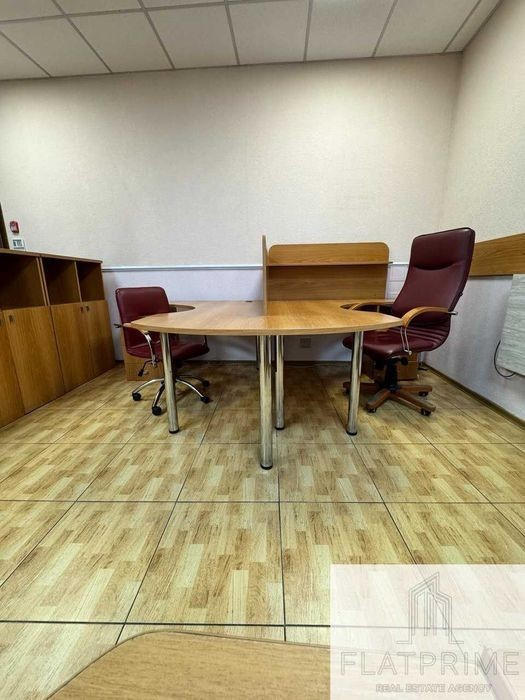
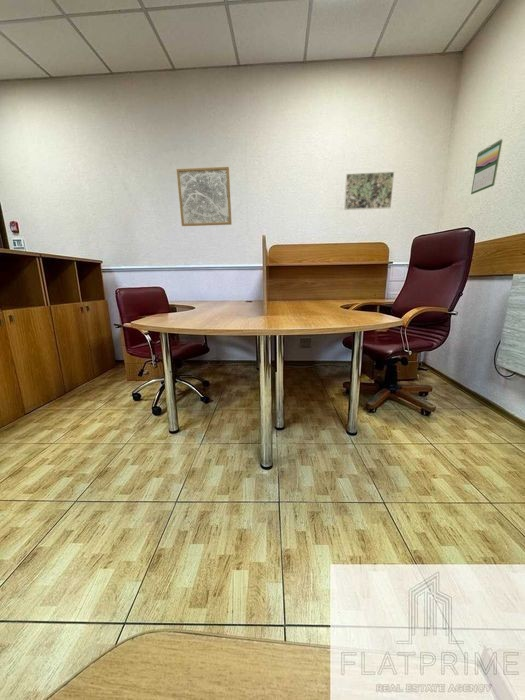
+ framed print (368, 191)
+ wall art (204, 197)
+ calendar (485, 168)
